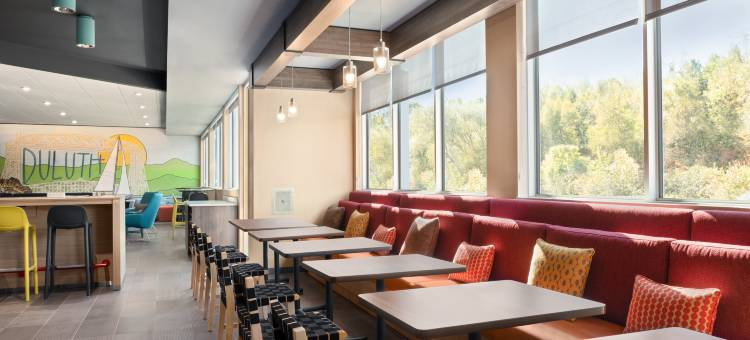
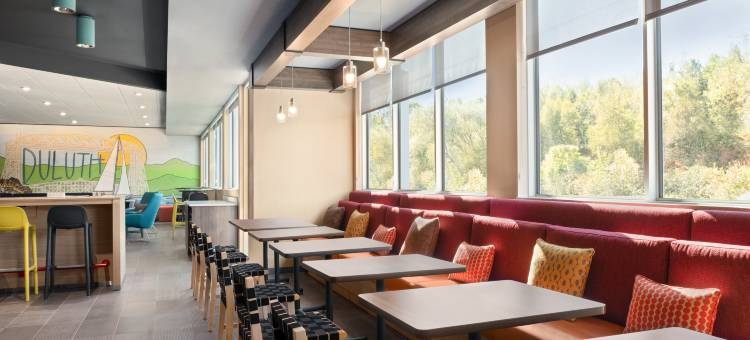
- wall art (282, 201)
